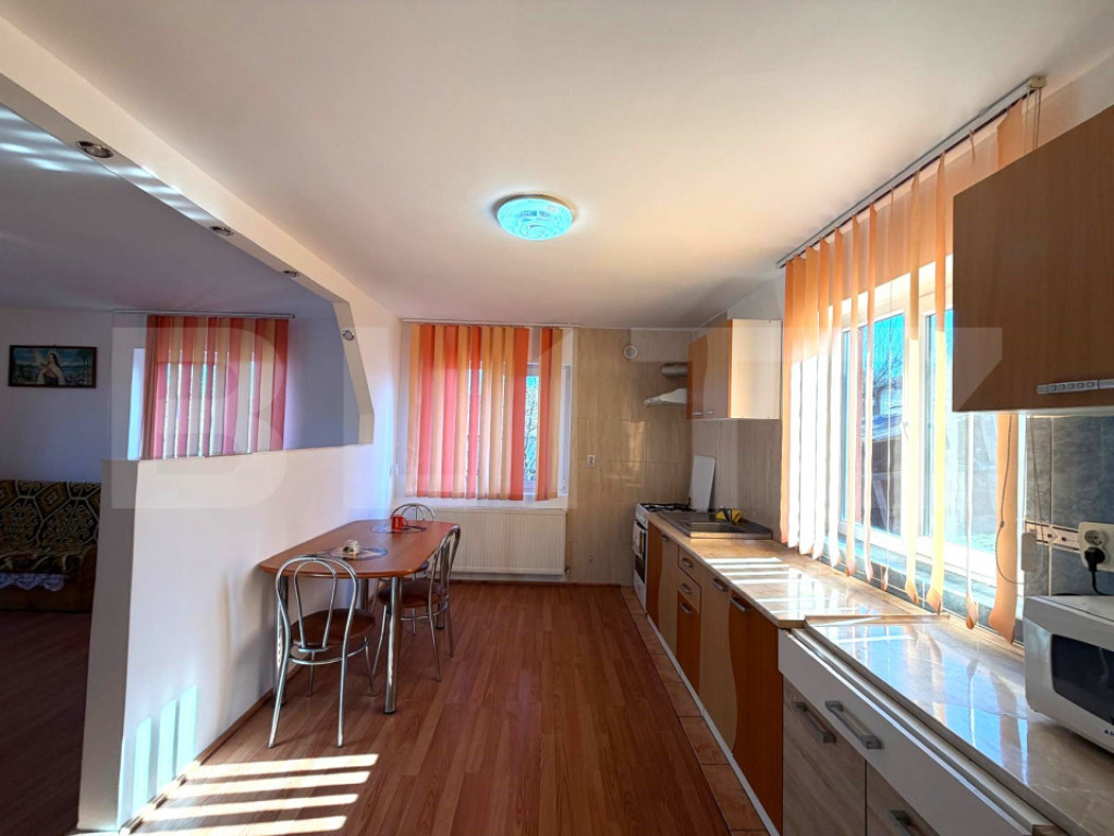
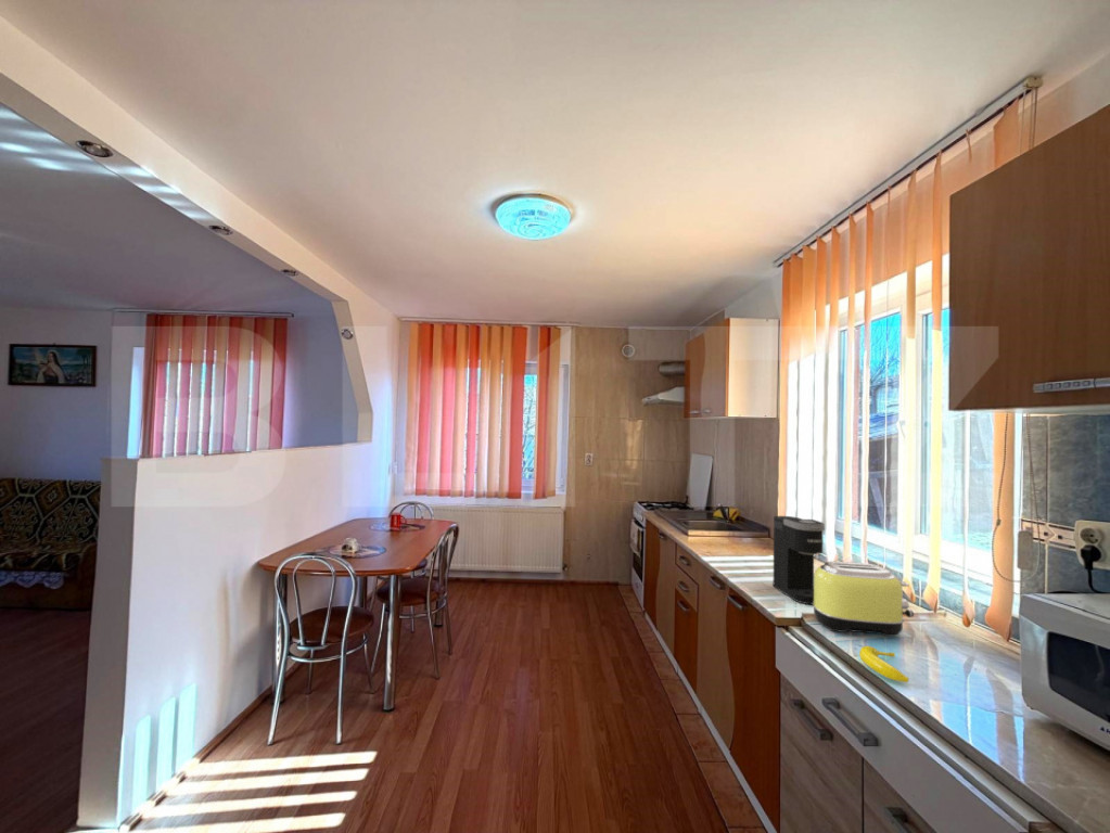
+ toaster (859, 597)
+ coffee maker (796, 555)
+ banana (881, 659)
